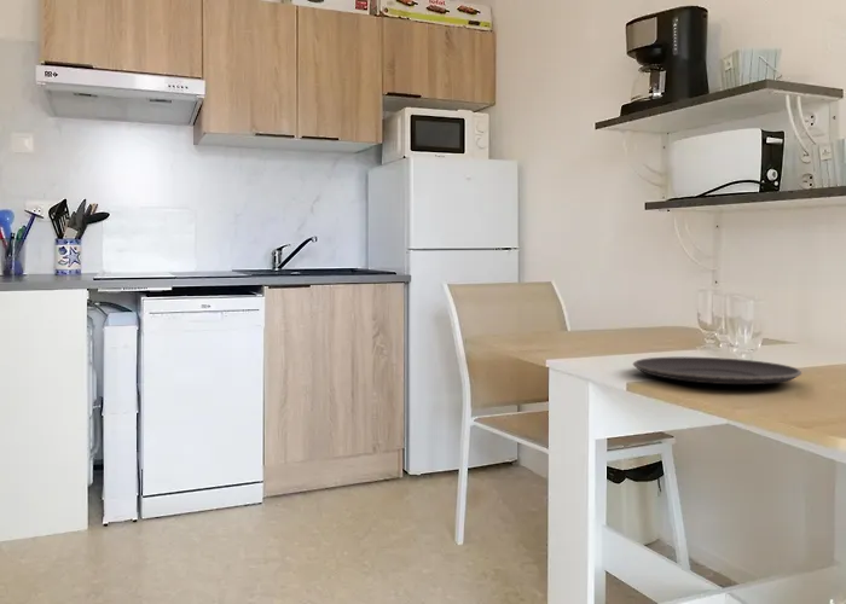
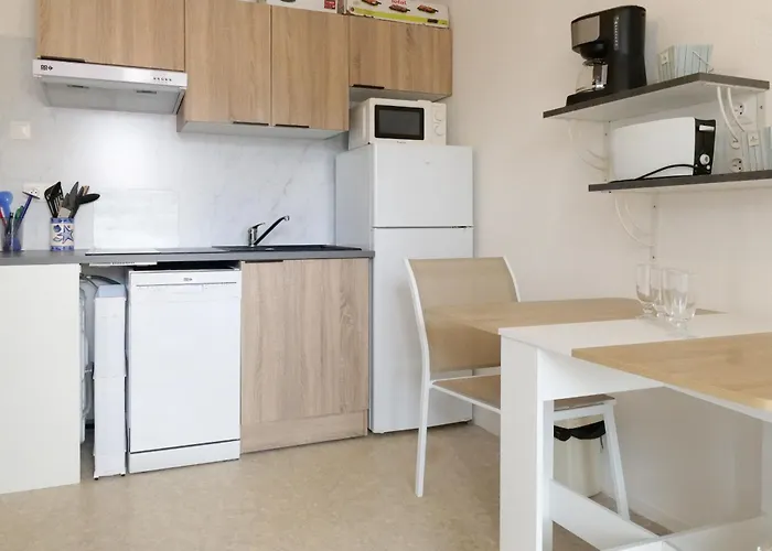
- plate (713, 371)
